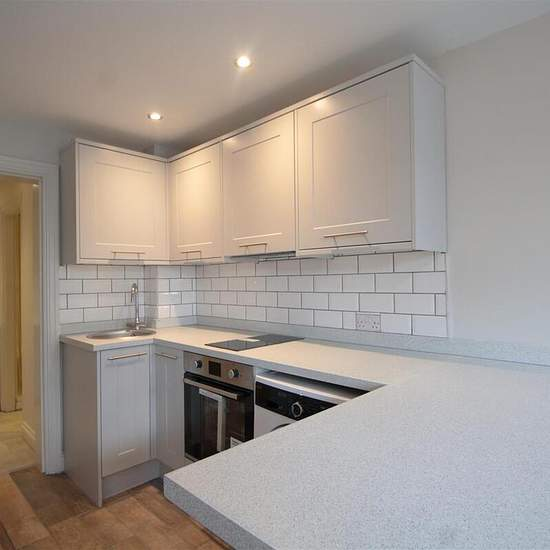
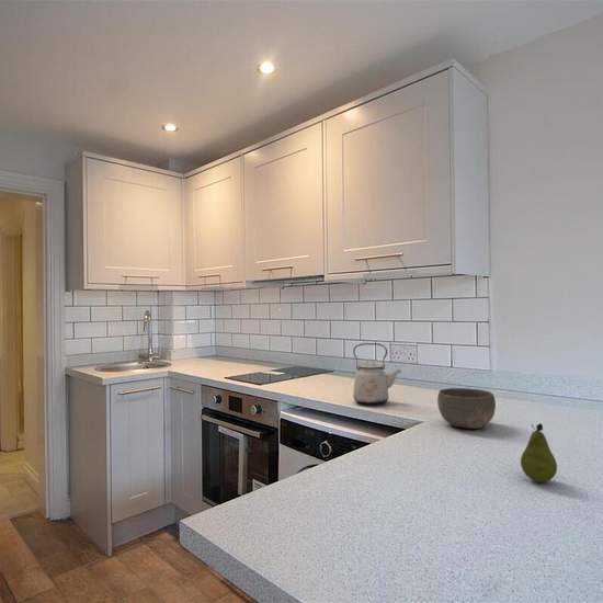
+ bowl (466, 408)
+ kettle (377, 373)
+ fruit (537, 452)
